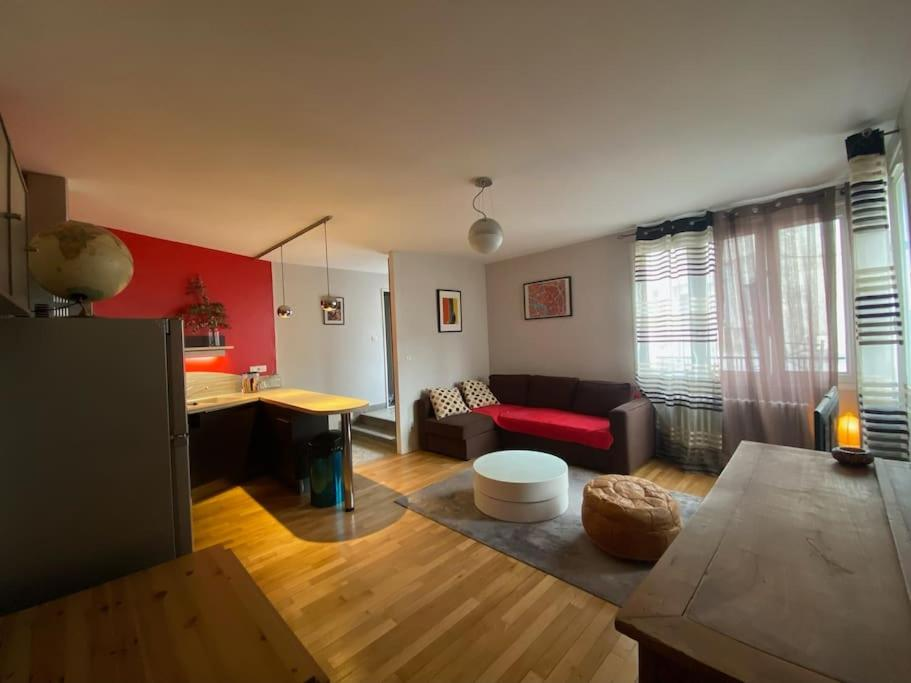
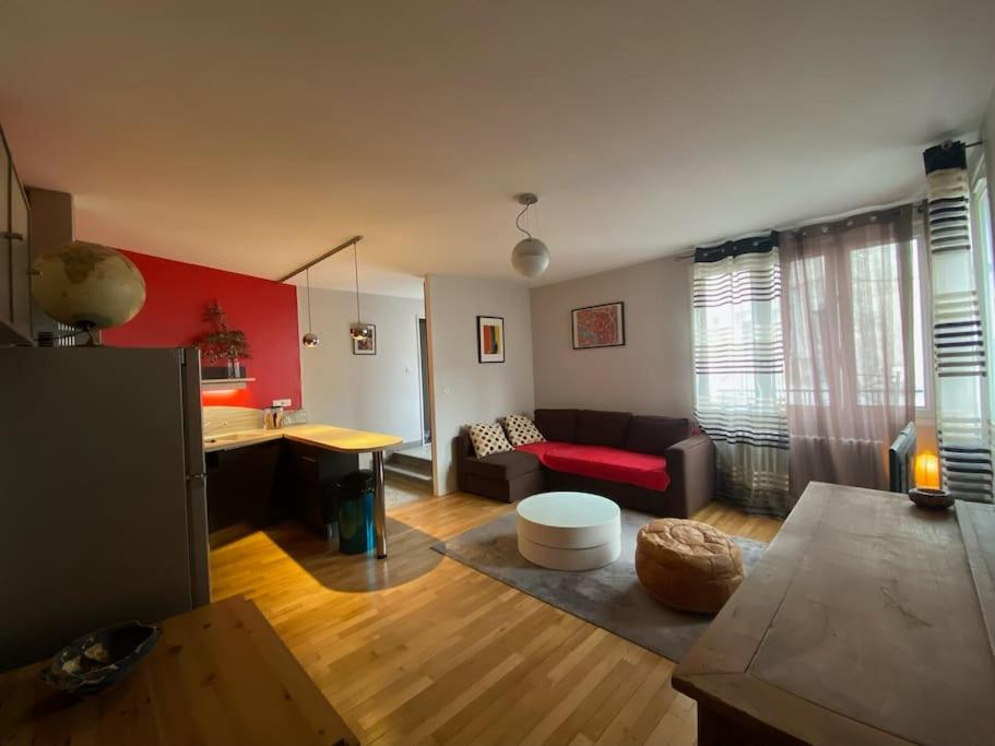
+ bowl (104, 662)
